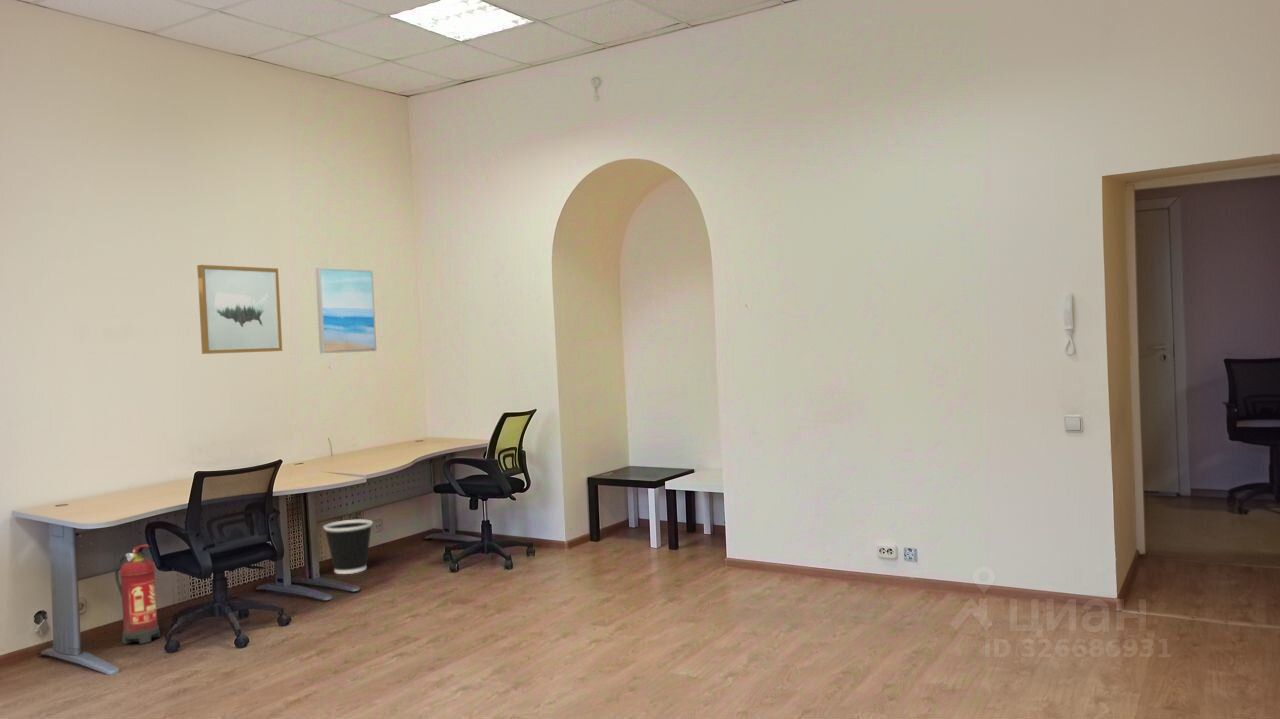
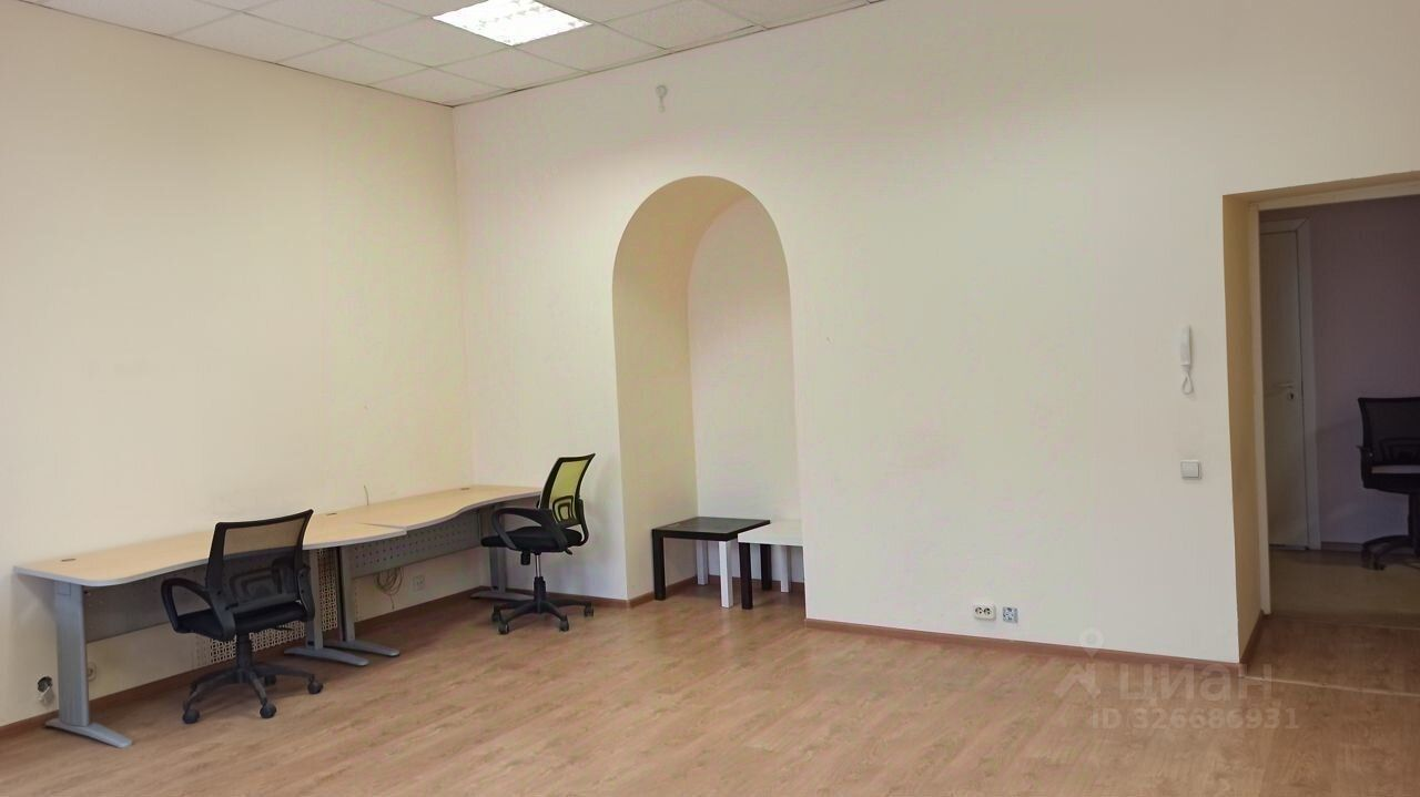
- wall art (346, 310)
- wastebasket (349, 547)
- fire extinguisher (137, 591)
- wall art (241, 309)
